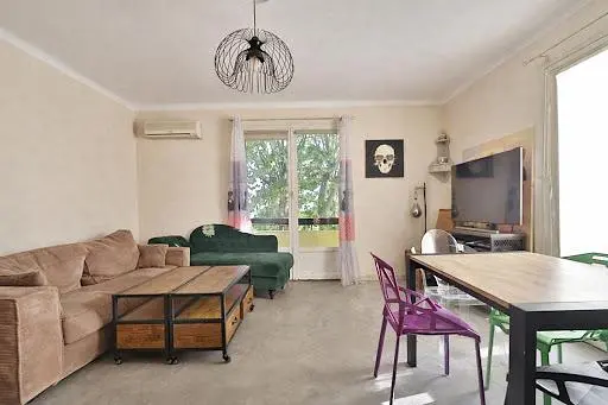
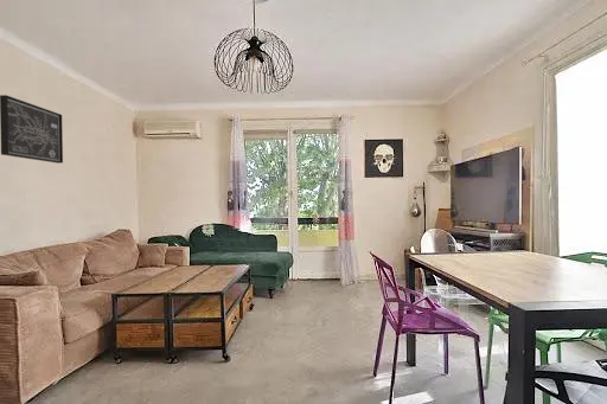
+ wall art (34, 132)
